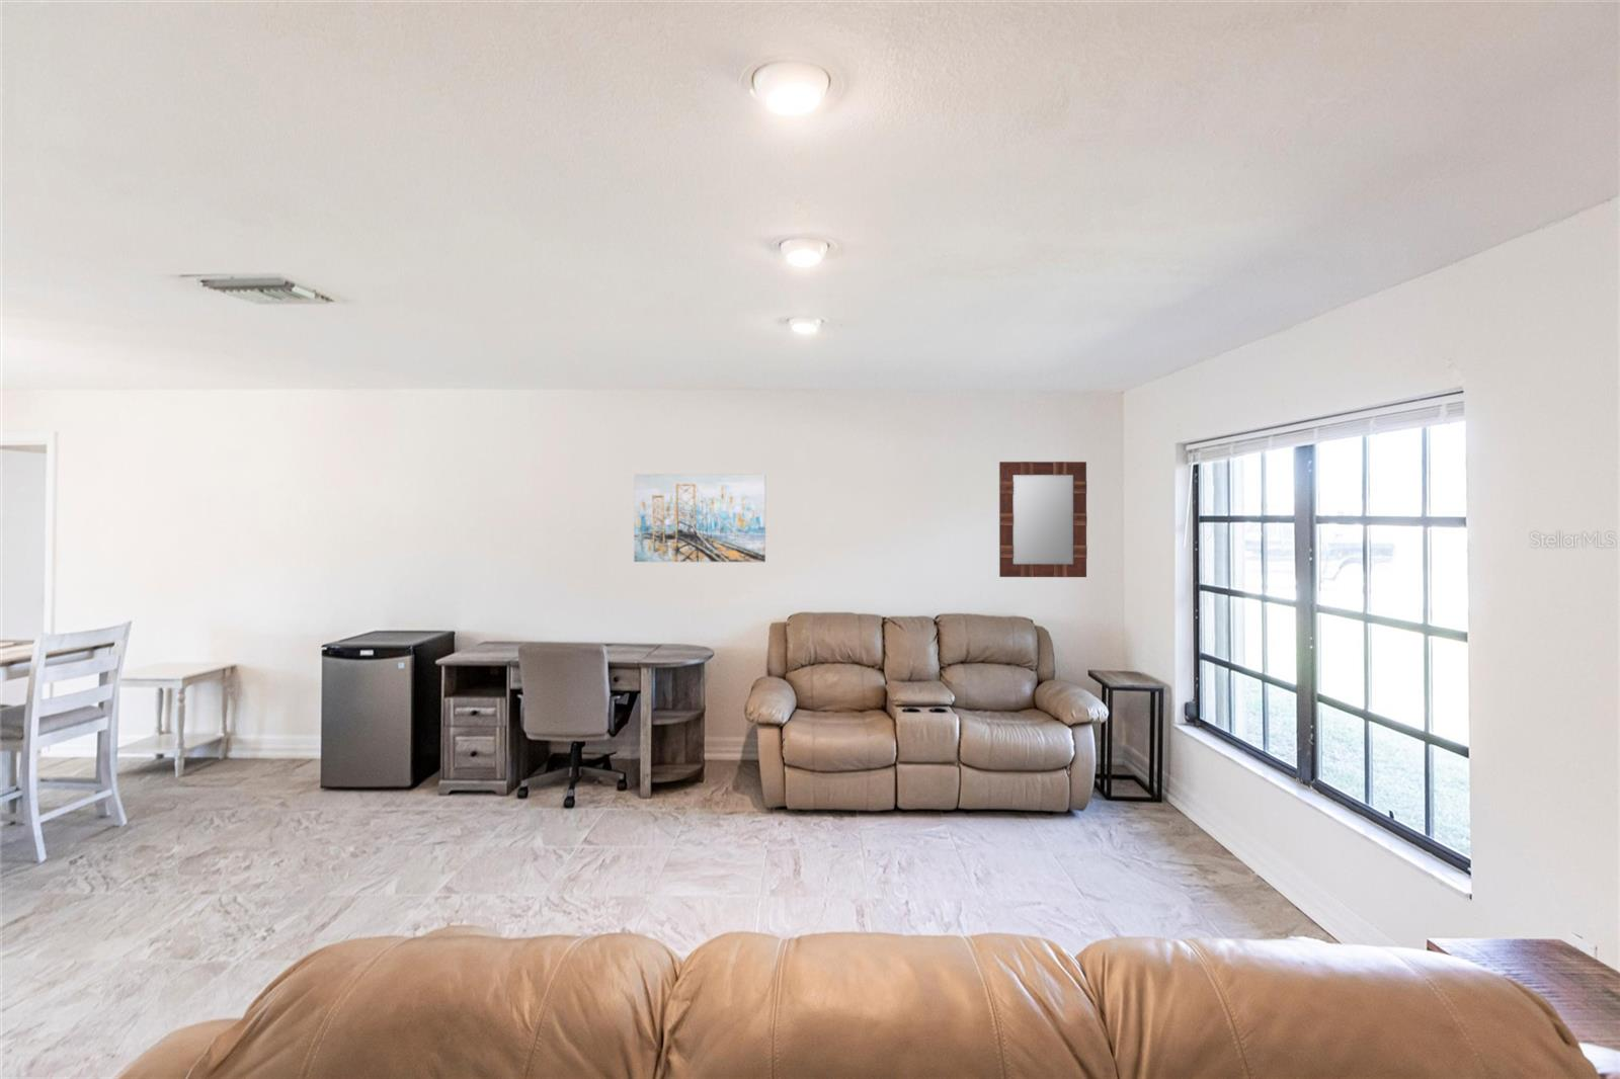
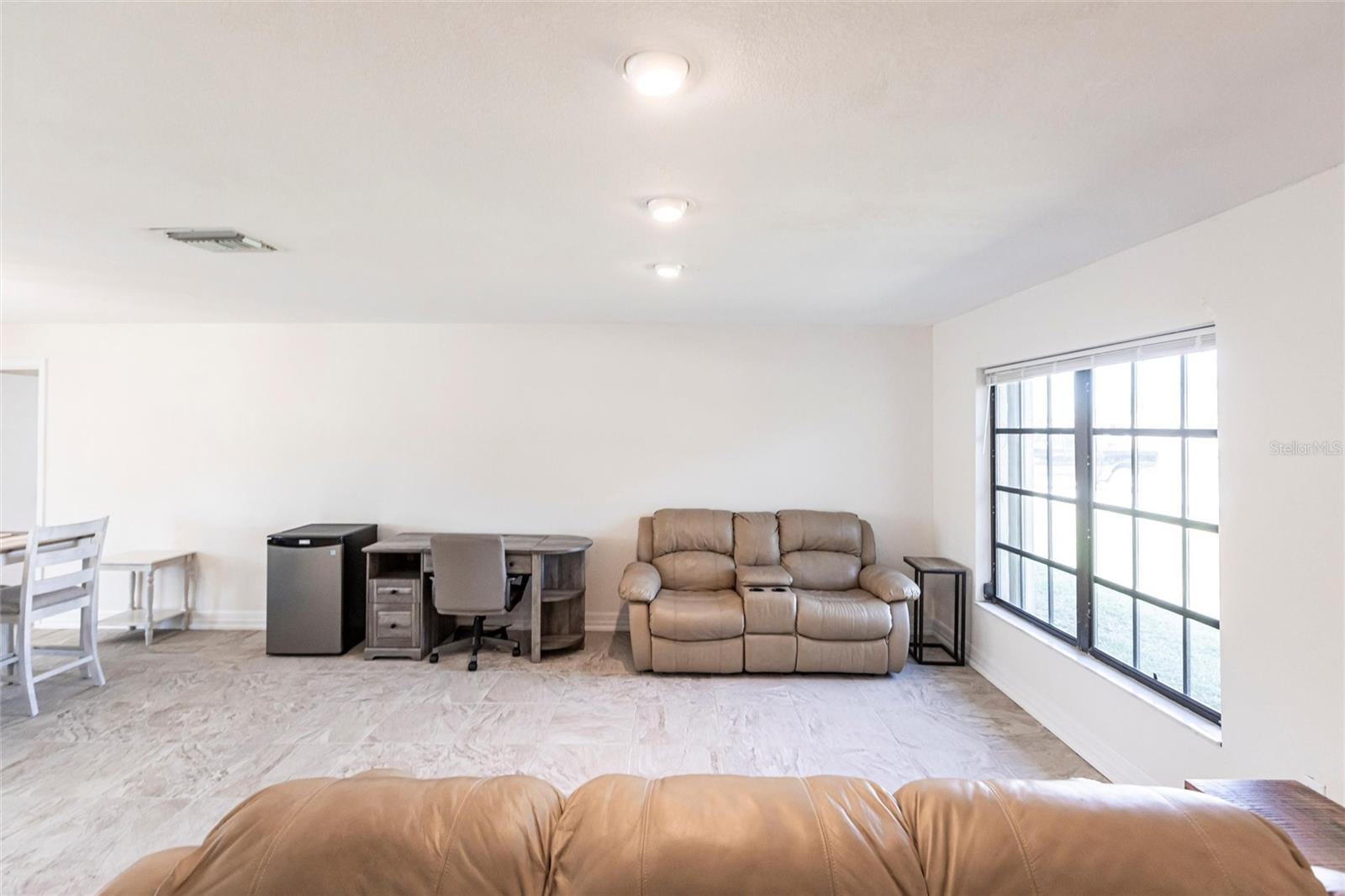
- wall art (700, 518)
- home mirror (1043, 519)
